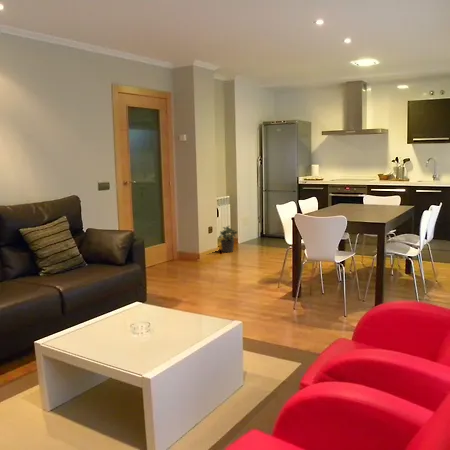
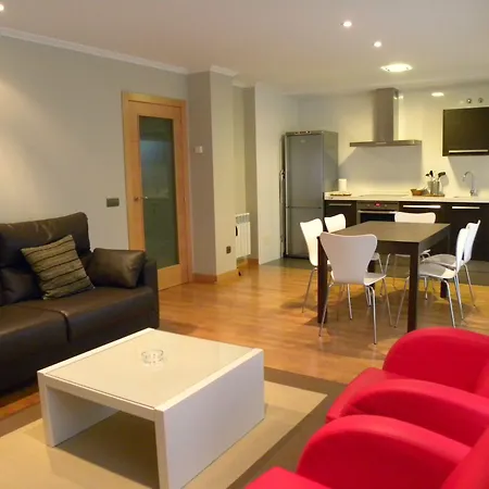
- potted plant (228, 238)
